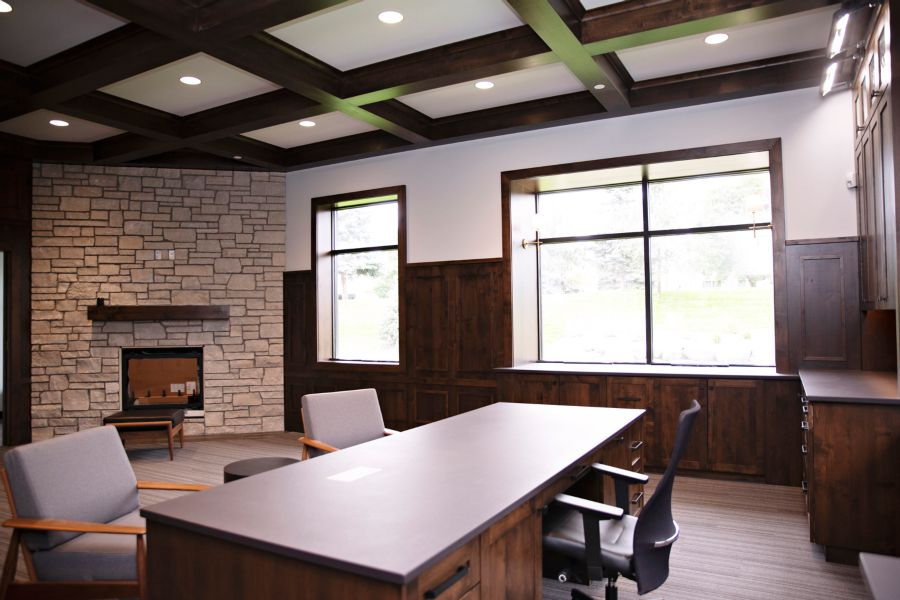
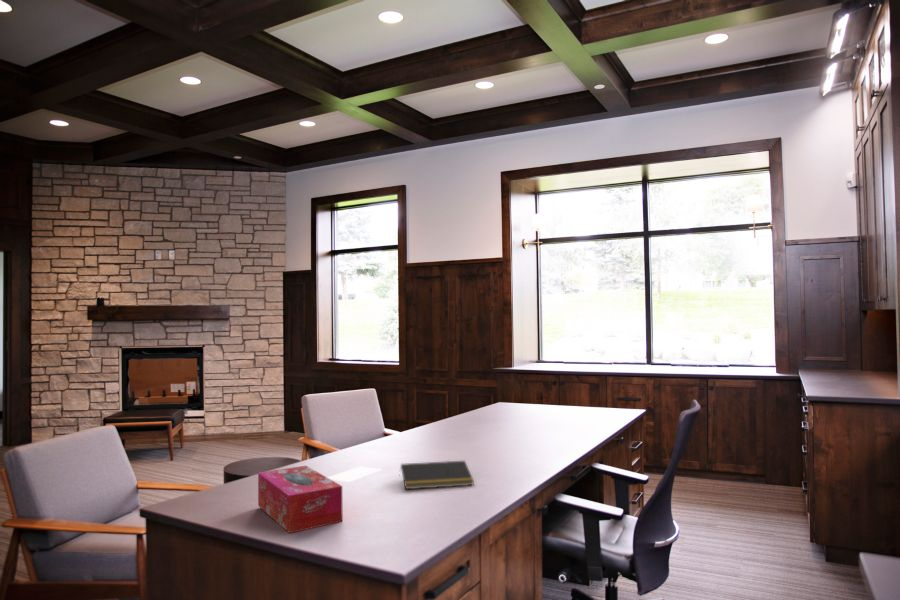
+ notepad (436, 474)
+ tissue box (298, 496)
